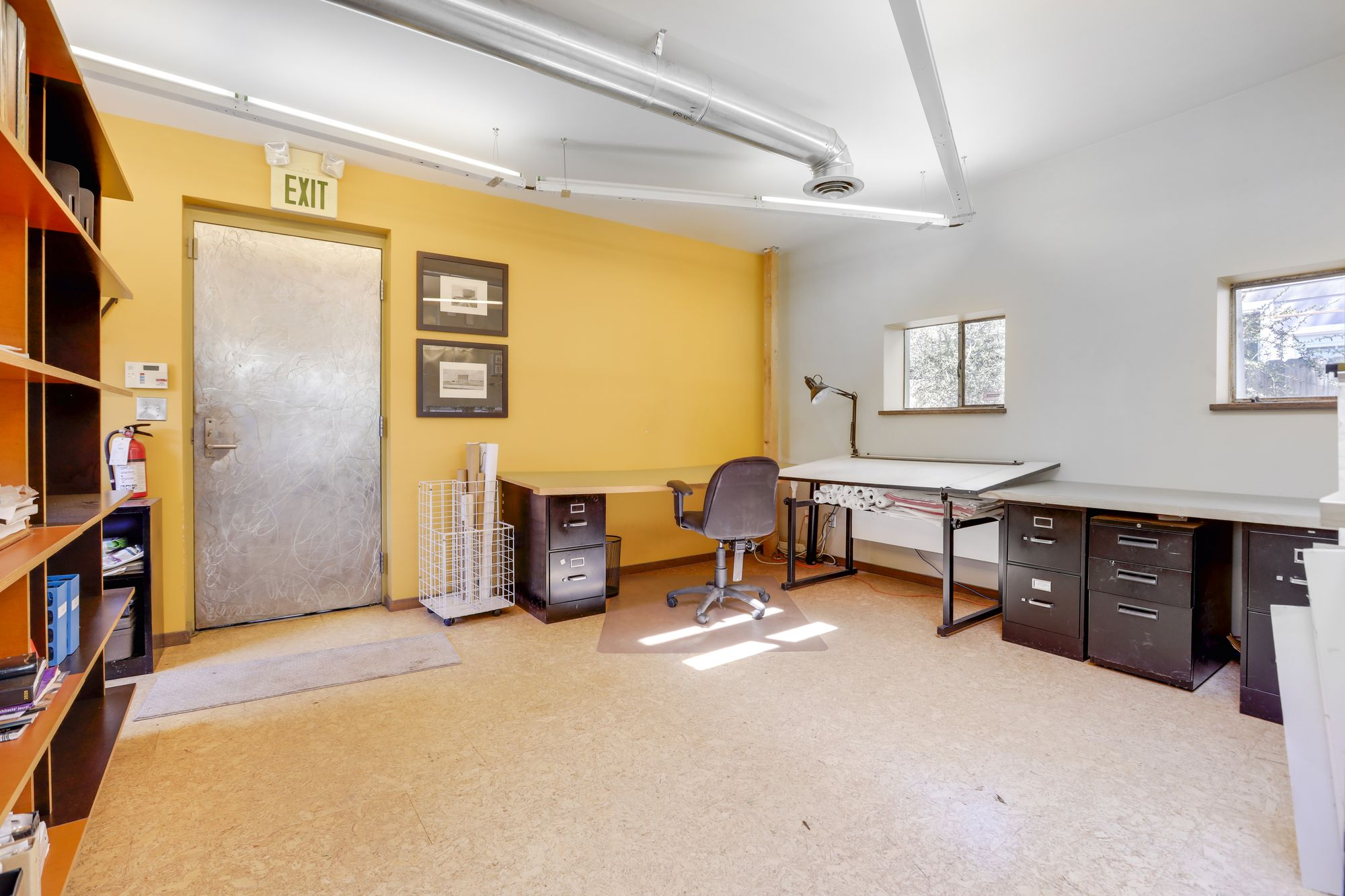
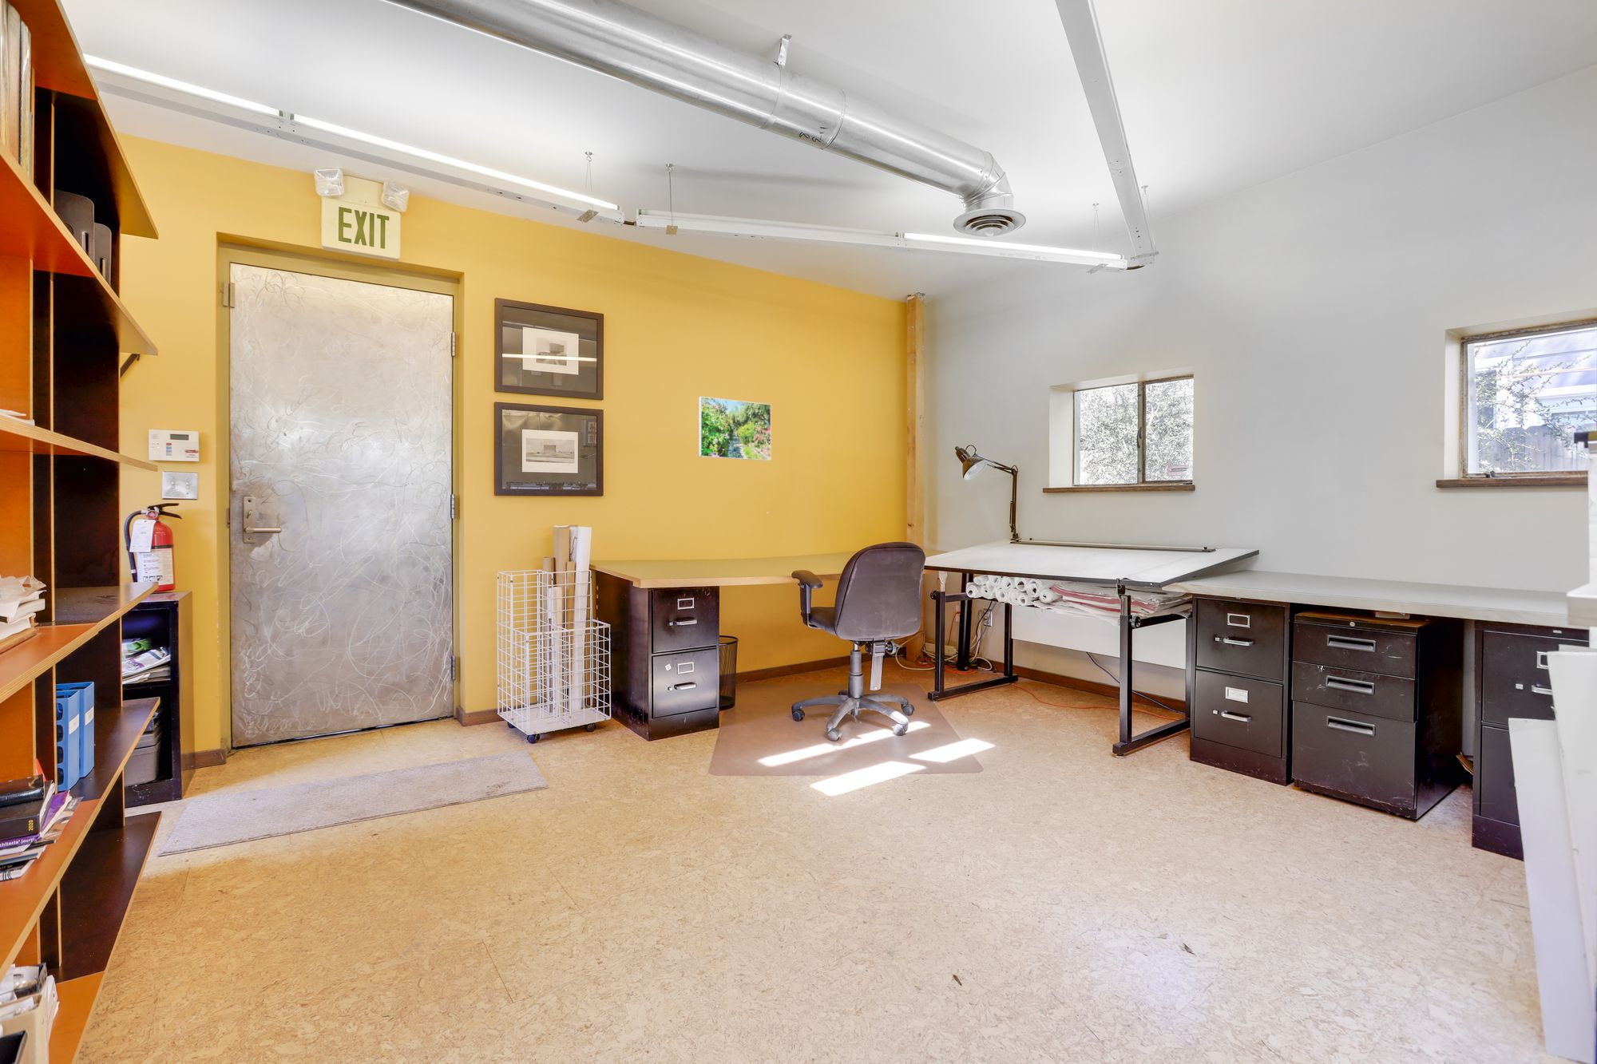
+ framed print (735, 430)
